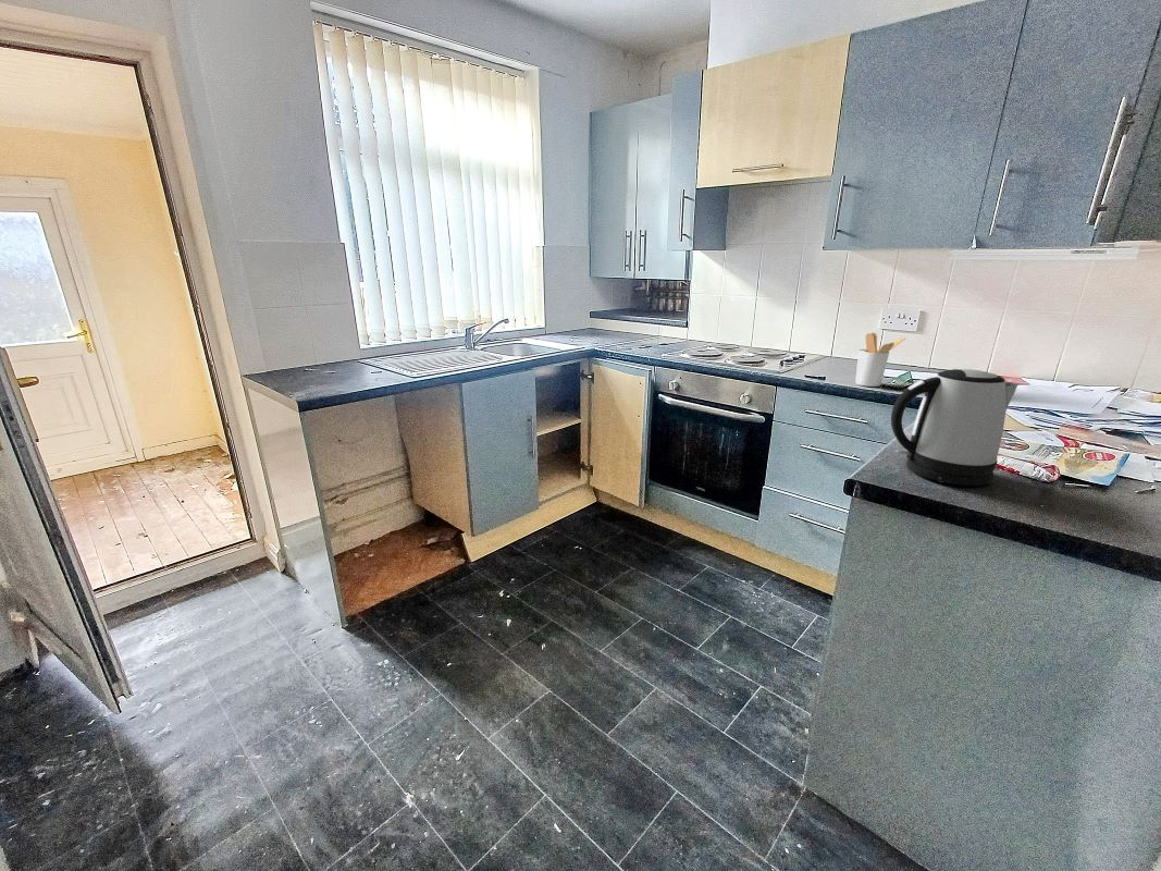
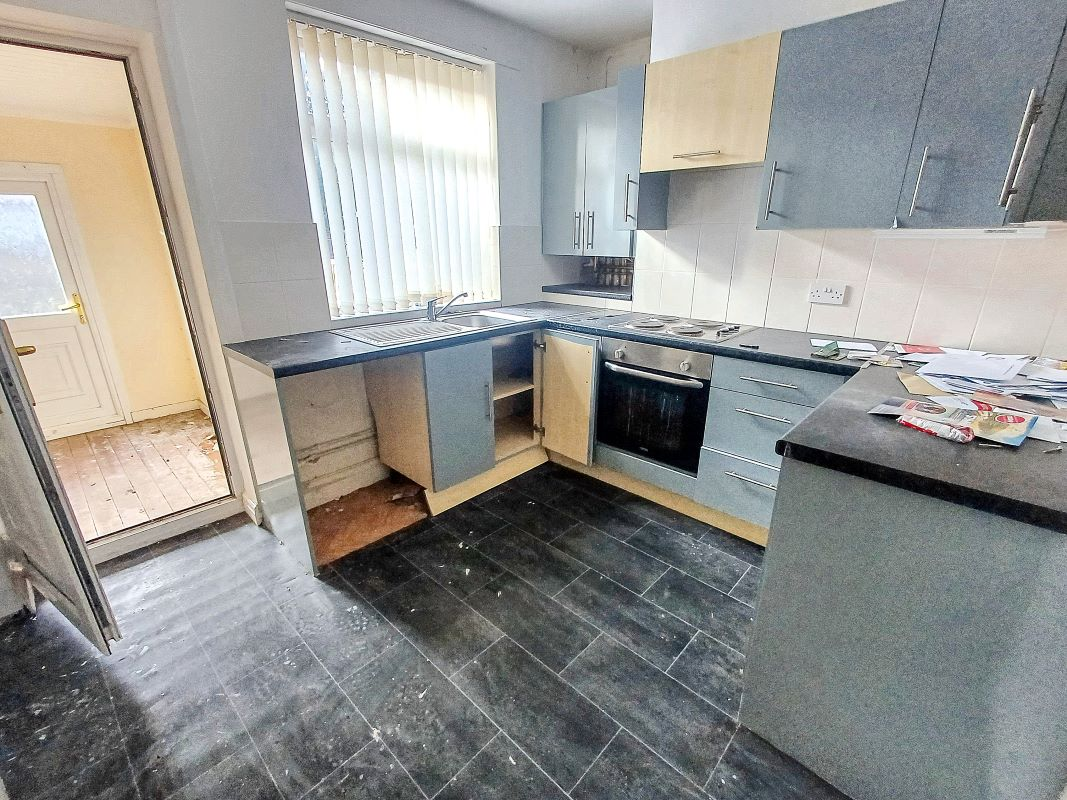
- kettle (947, 422)
- utensil holder (879, 359)
